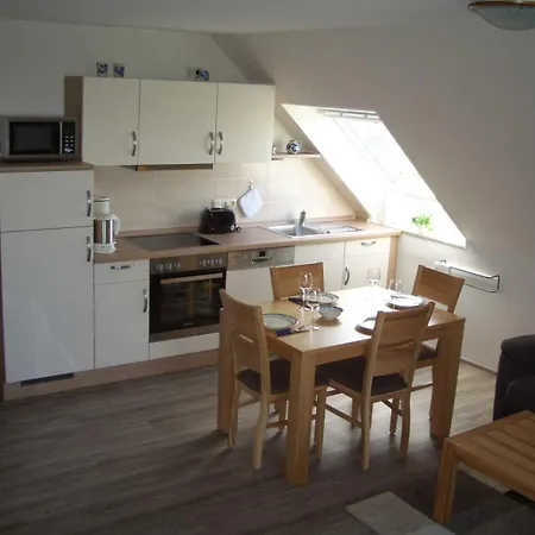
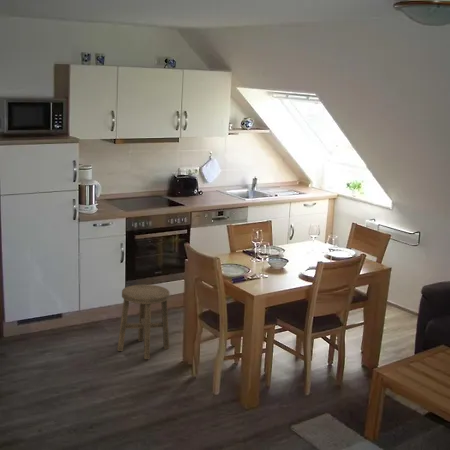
+ stool (144, 320)
